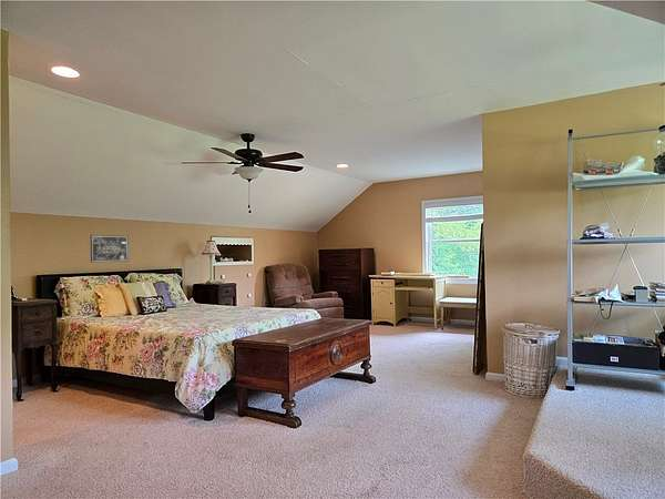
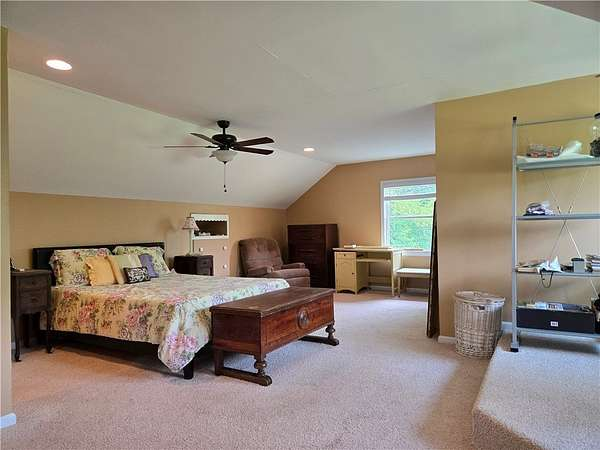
- wall art (110, 248)
